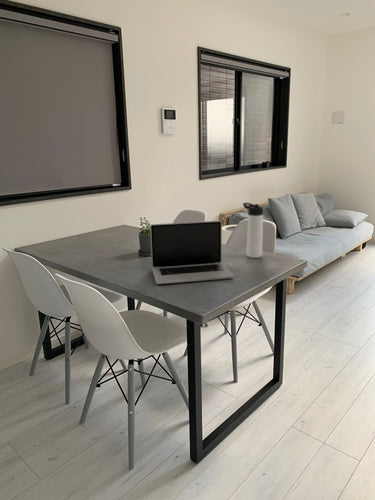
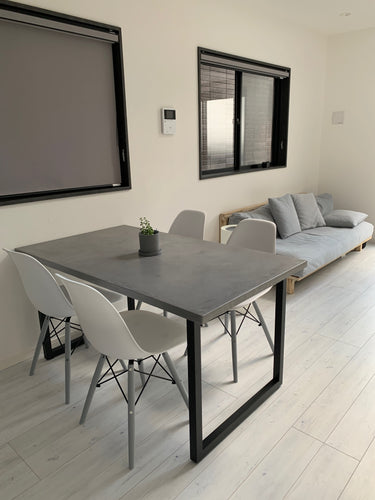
- thermos bottle (252, 230)
- laptop (191, 251)
